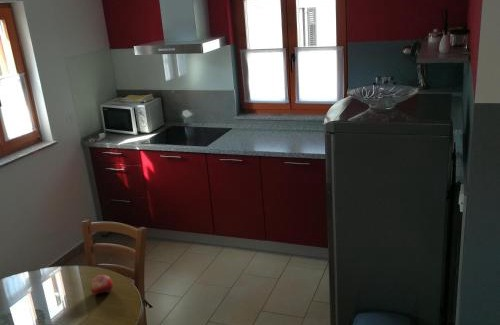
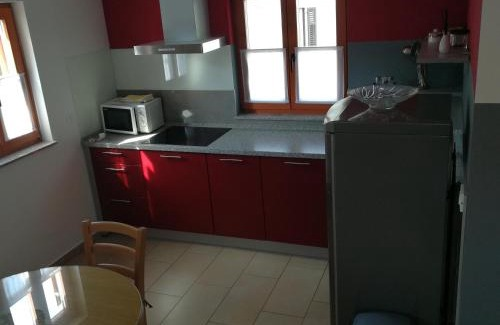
- fruit (101, 284)
